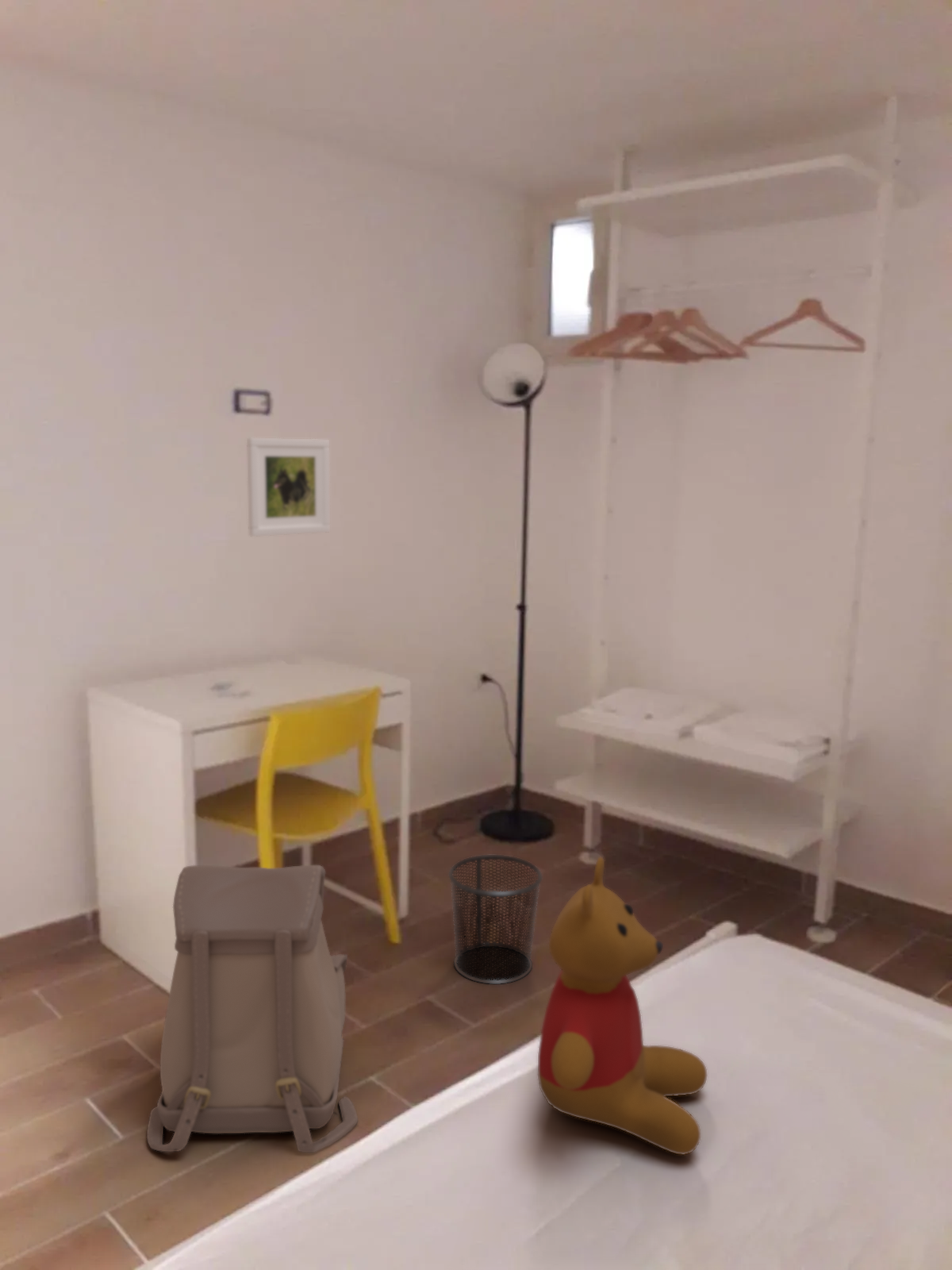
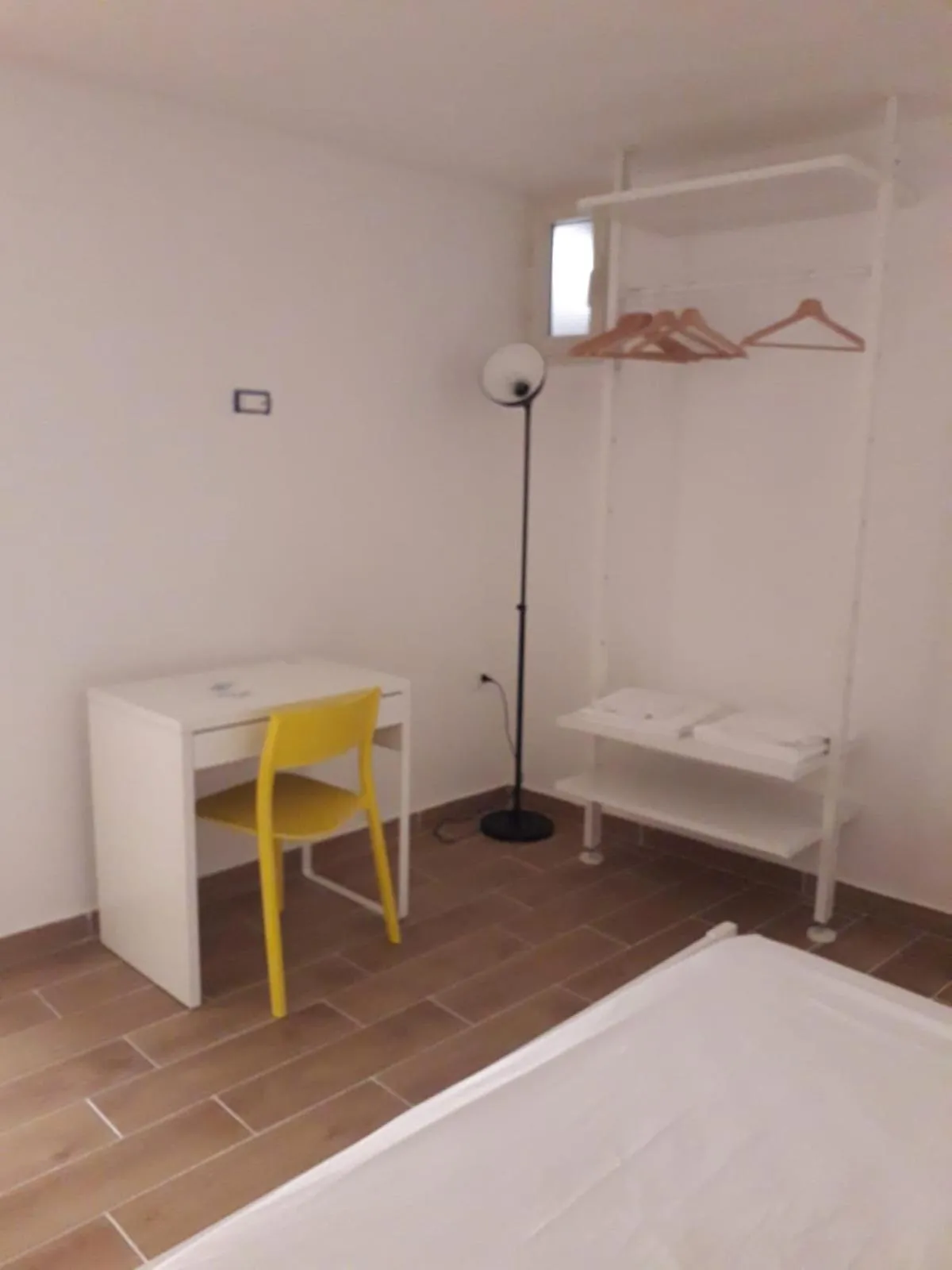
- backpack (258, 979)
- teddy bear (626, 995)
- waste bin (494, 918)
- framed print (290, 487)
